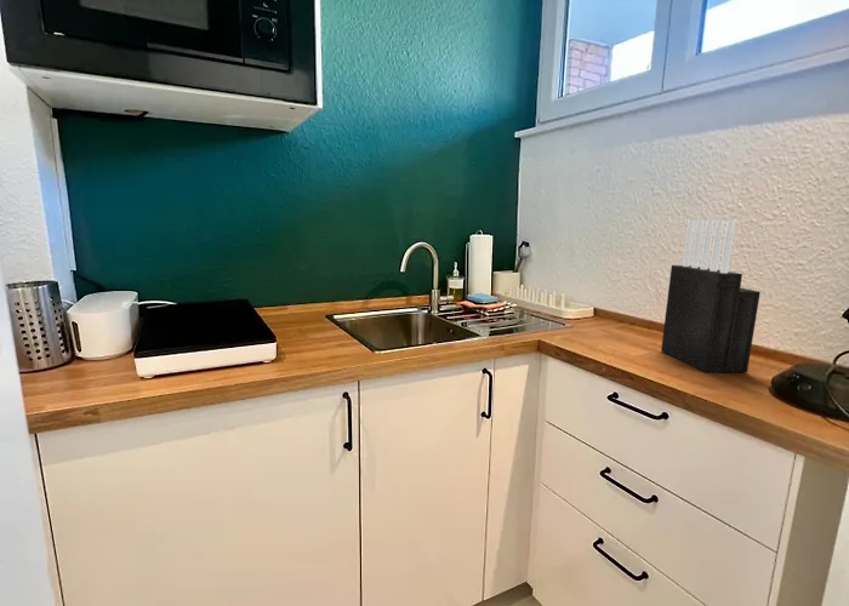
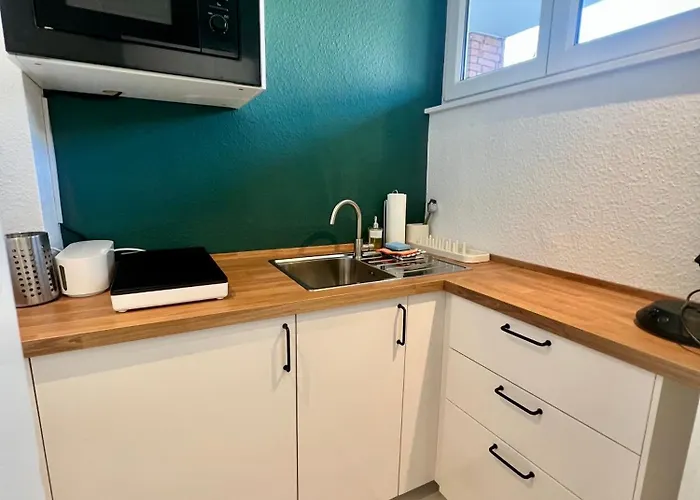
- knife block (714, 292)
